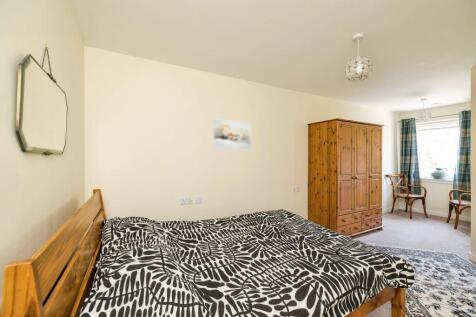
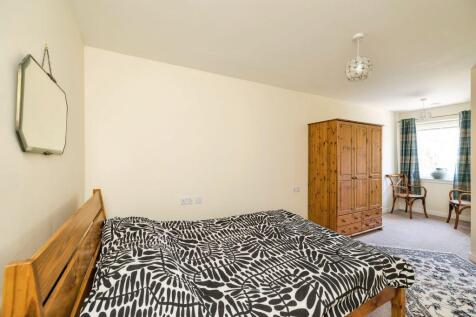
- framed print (232, 135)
